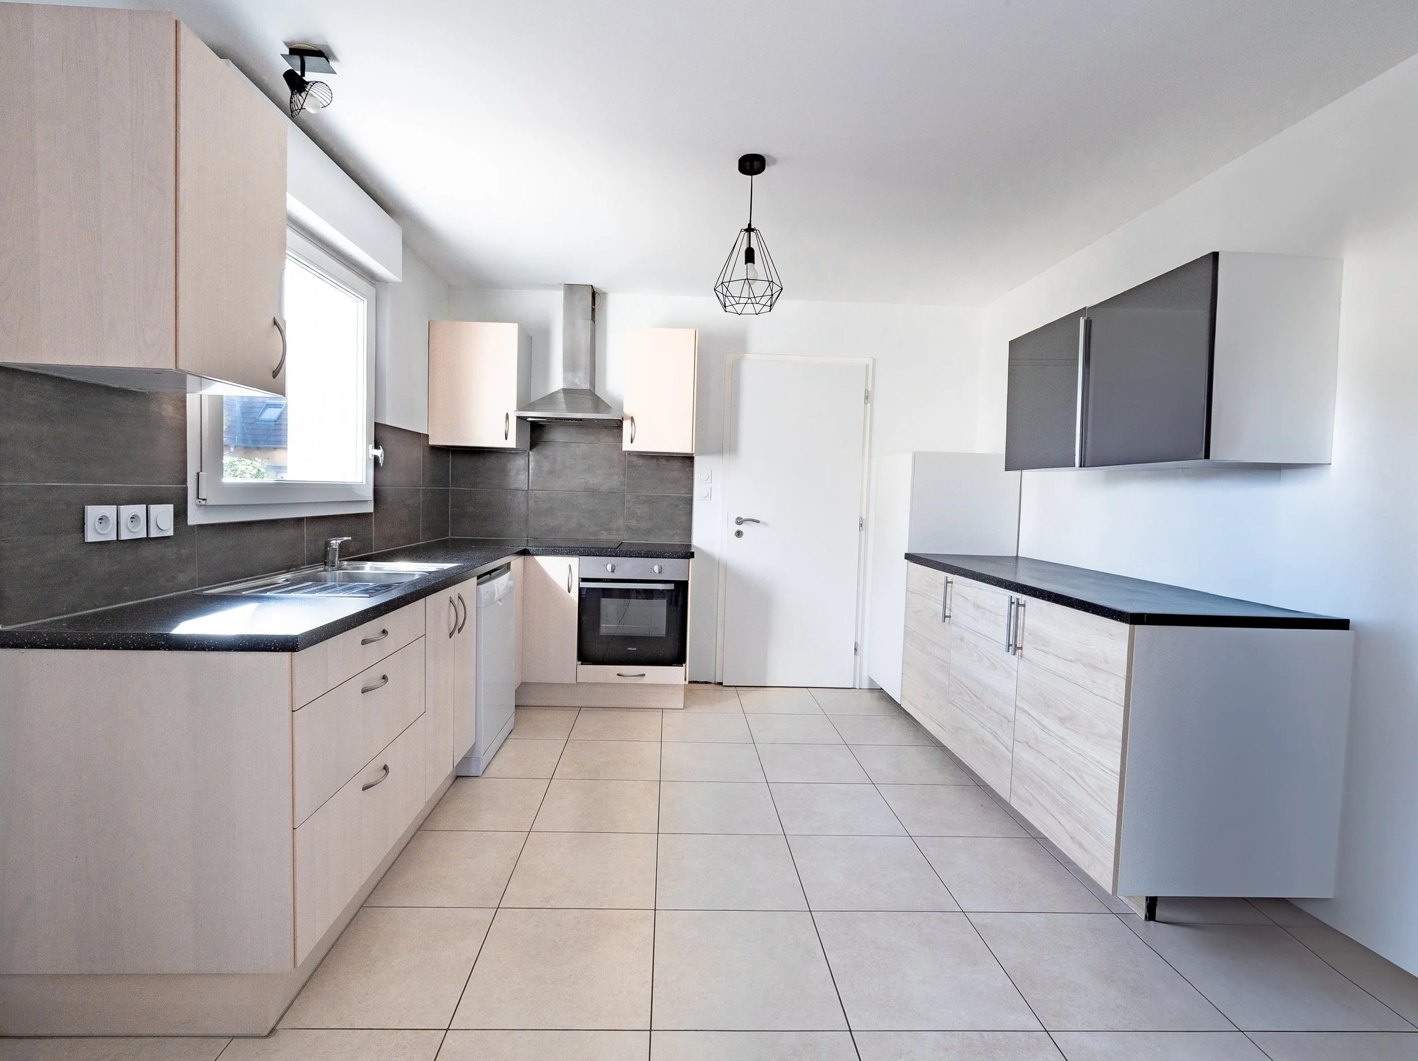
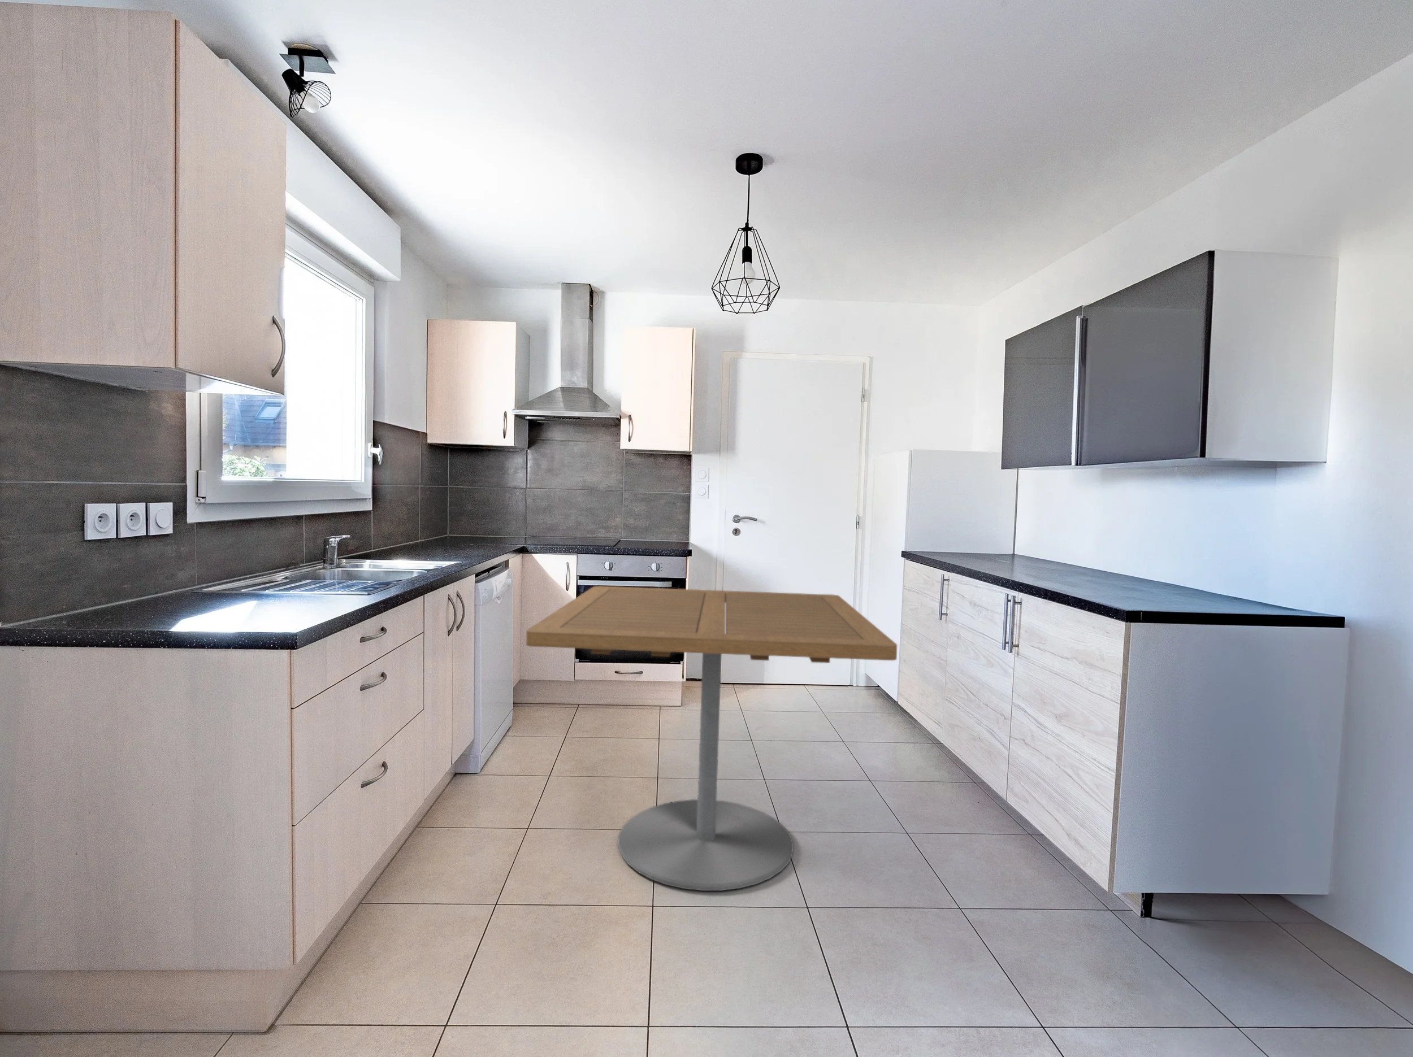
+ dining table (710, 726)
